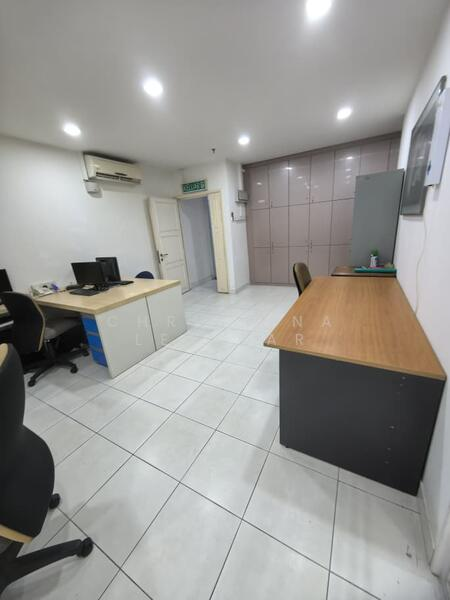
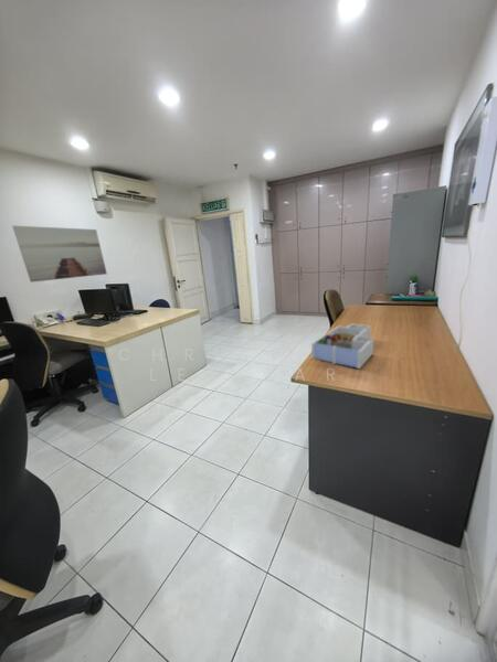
+ desk organizer (349, 342)
+ wall art (66, 253)
